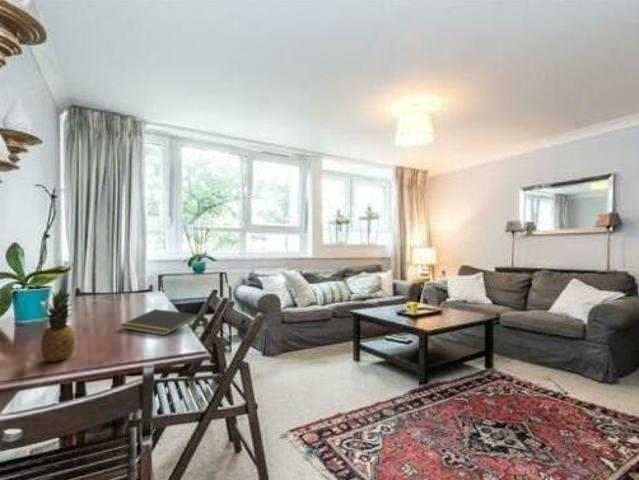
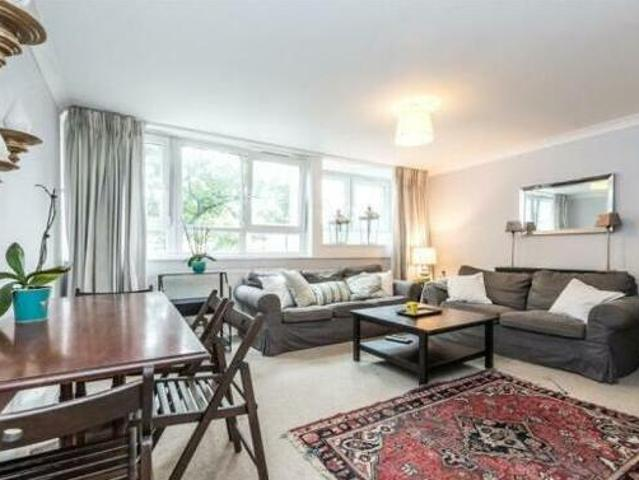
- fruit (58, 323)
- notepad (159, 321)
